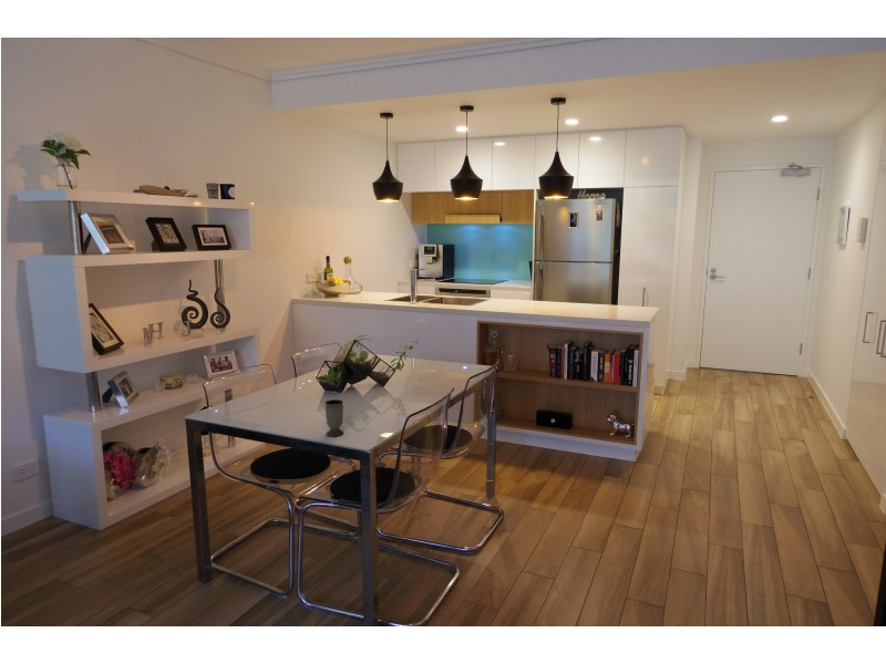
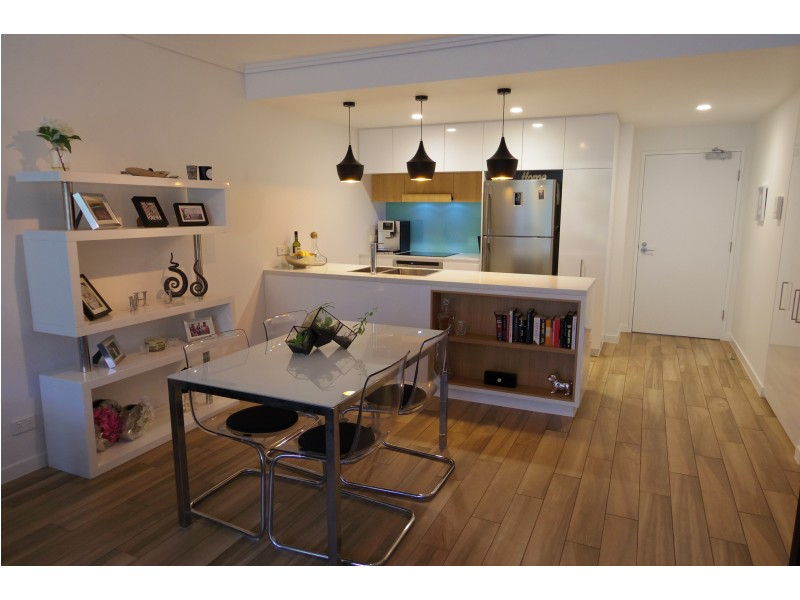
- cup (334, 417)
